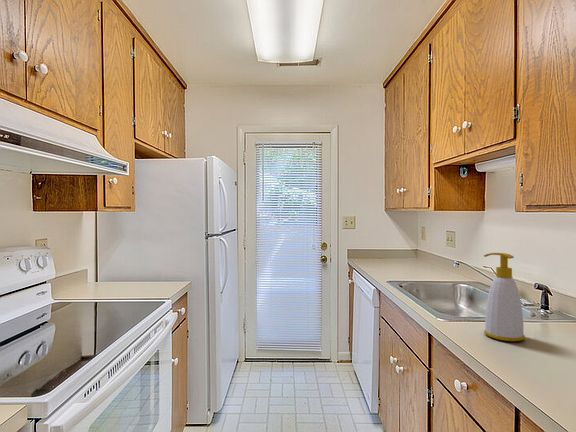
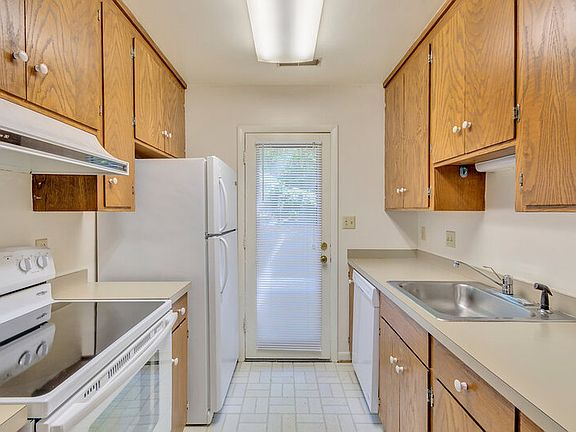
- soap bottle (503, 294)
